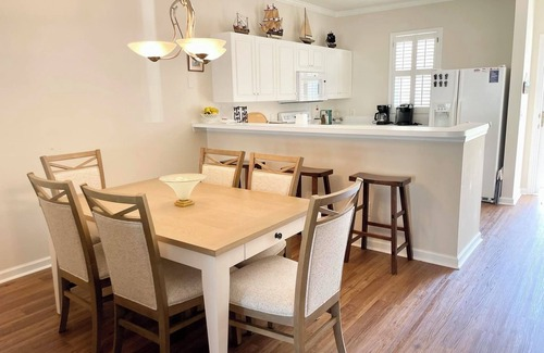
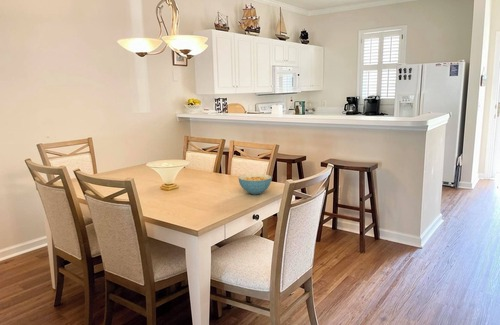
+ cereal bowl (255, 185)
